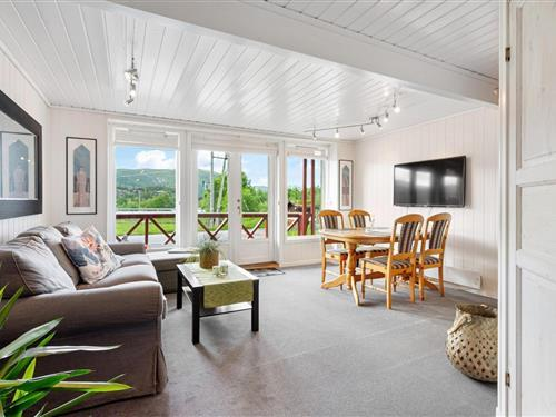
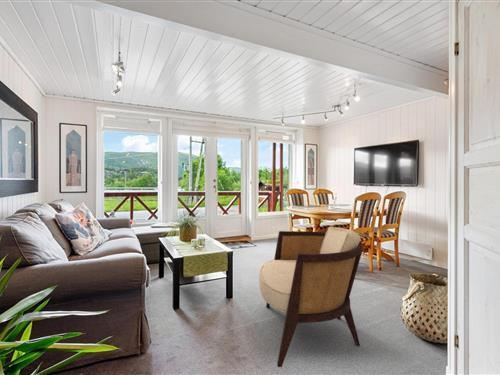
+ armchair (307, 279)
